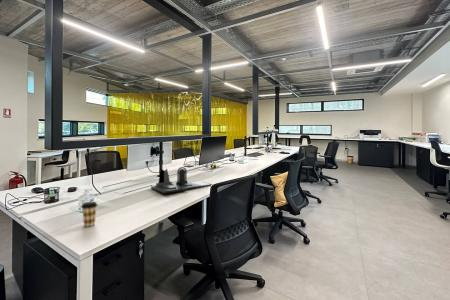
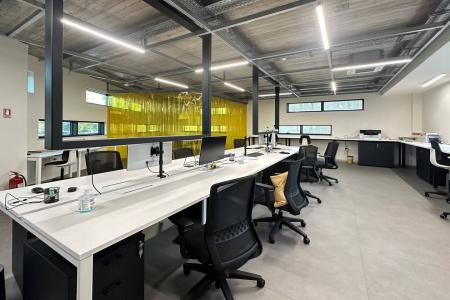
- coffee cup (89, 214)
- desk organizer (183, 177)
